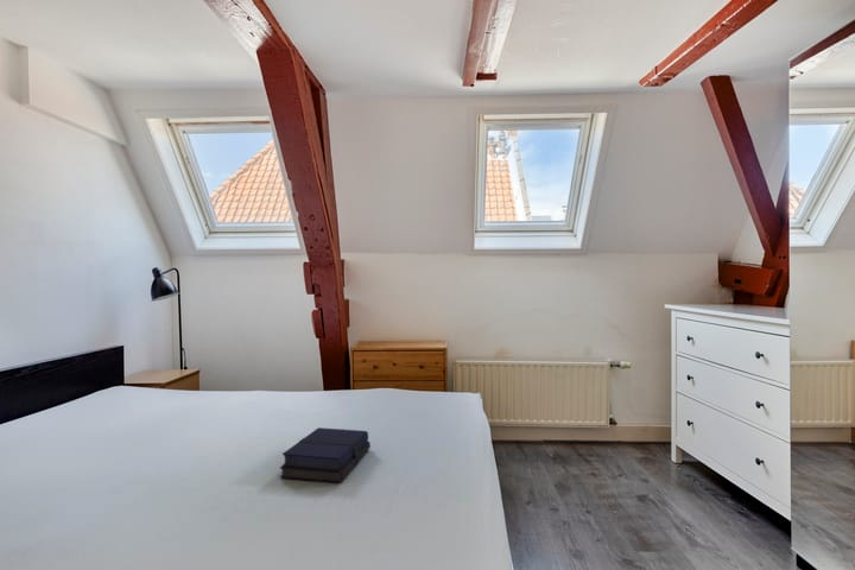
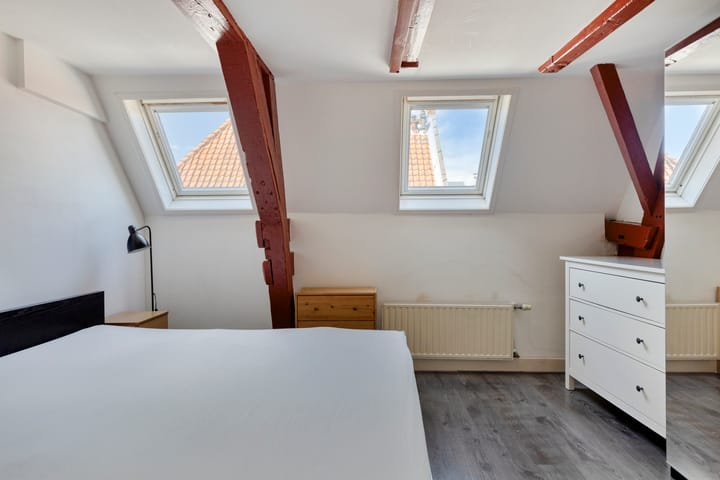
- book (328, 451)
